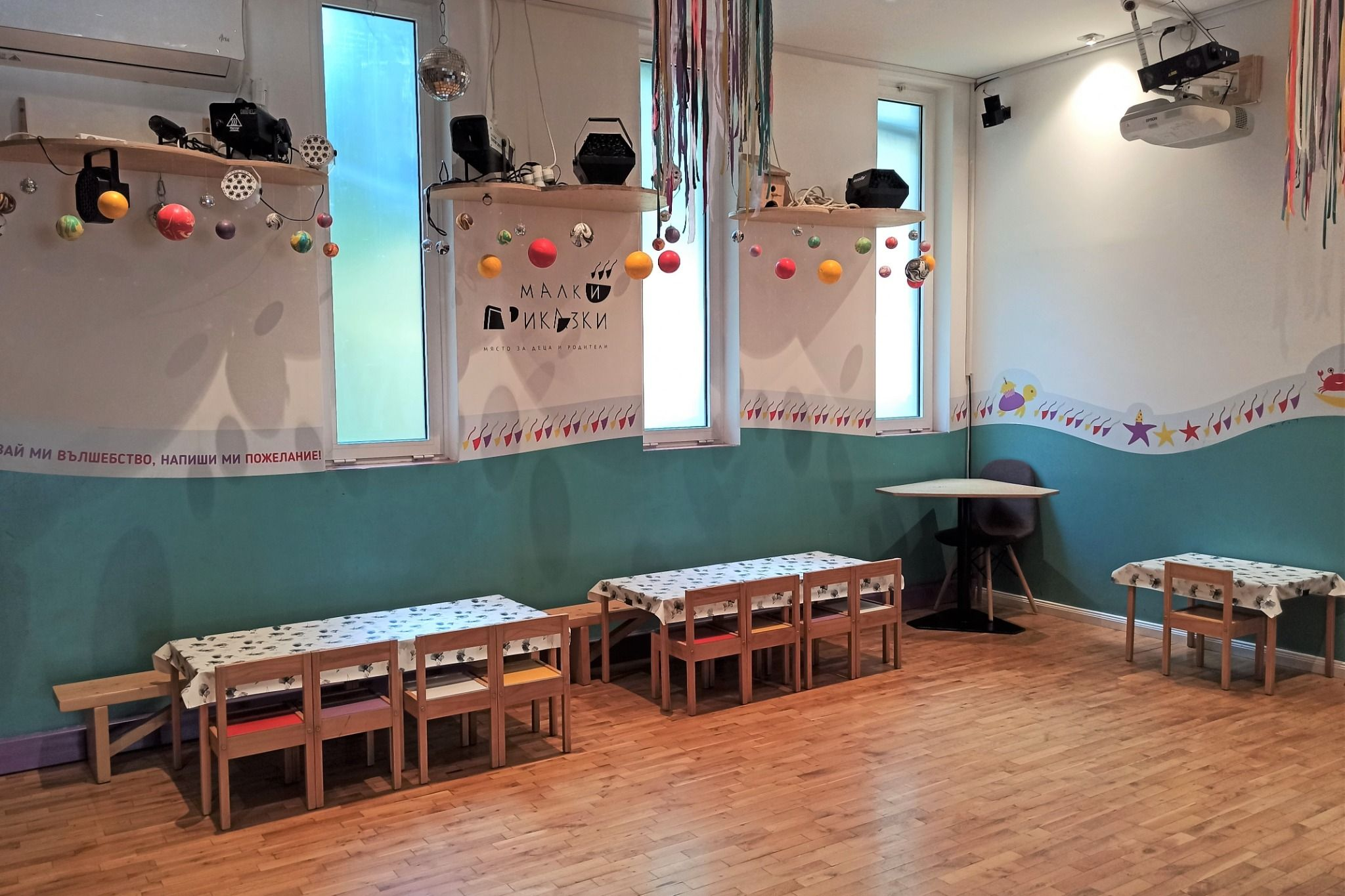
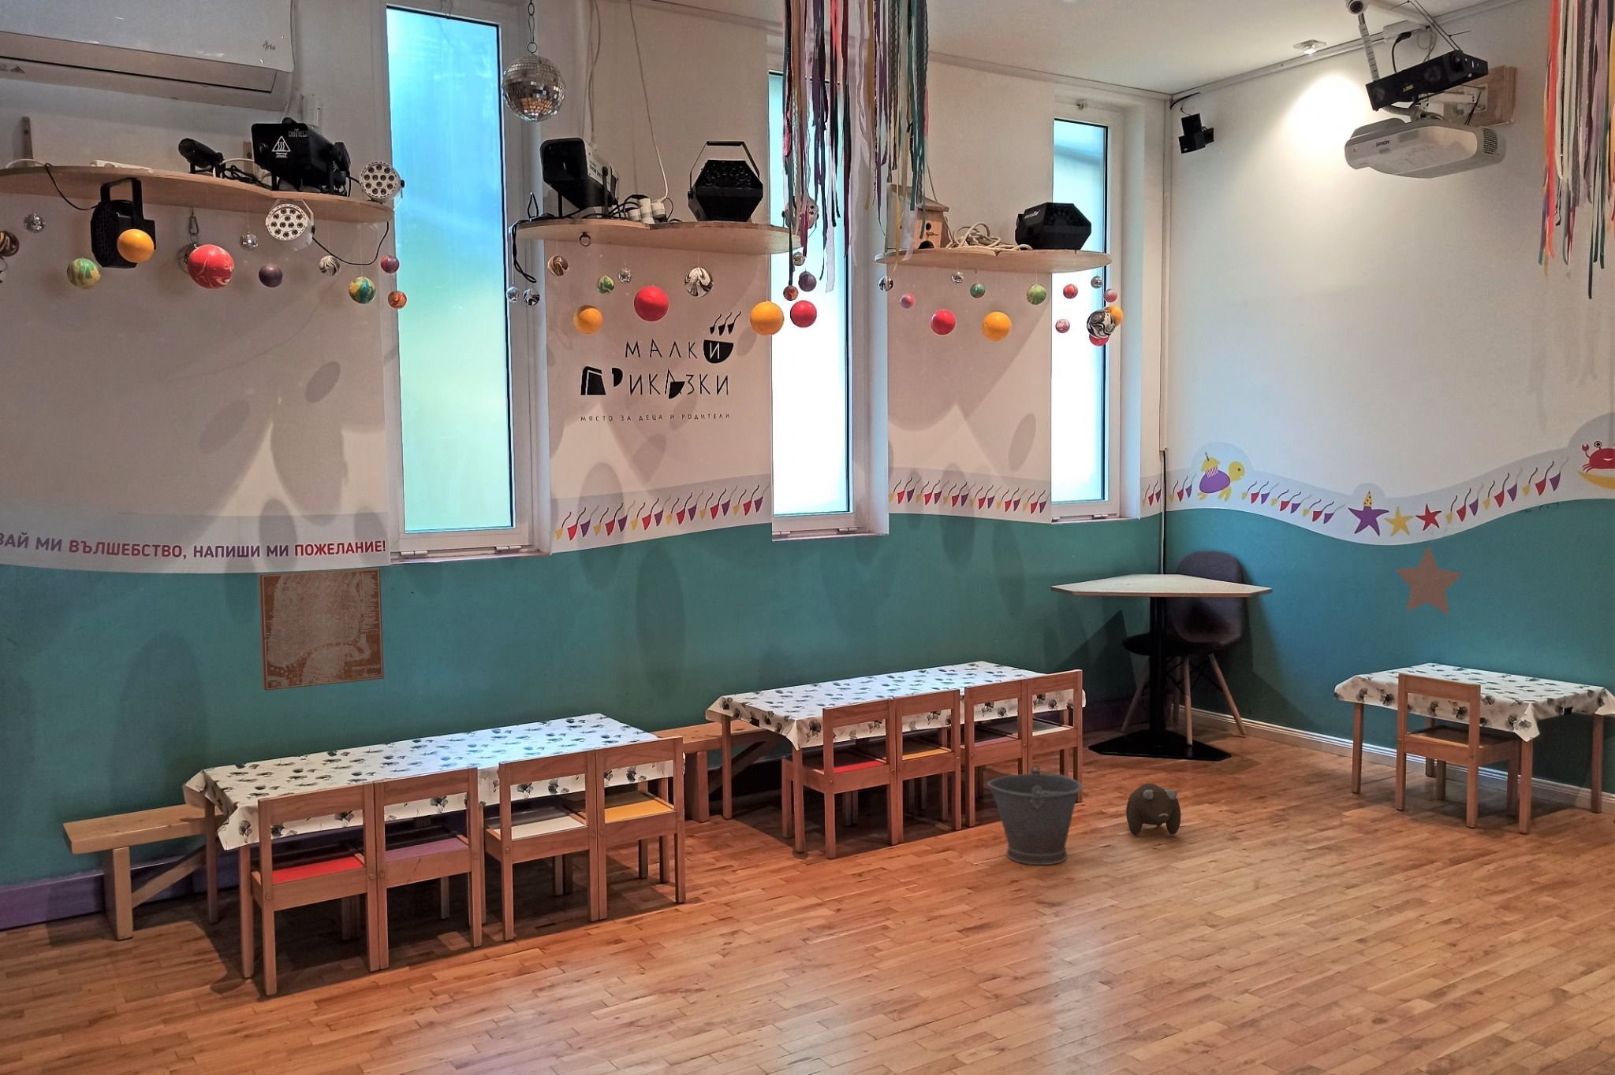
+ plush toy (1152, 807)
+ bucket (1035, 815)
+ decorative star (1428, 578)
+ wall art (323, 627)
